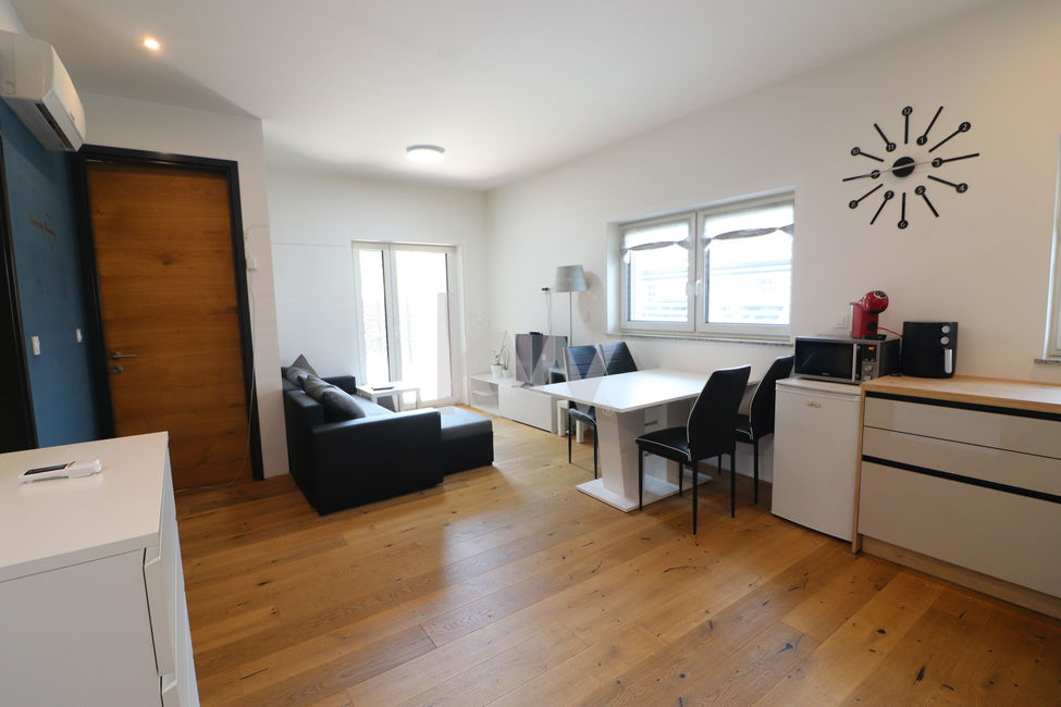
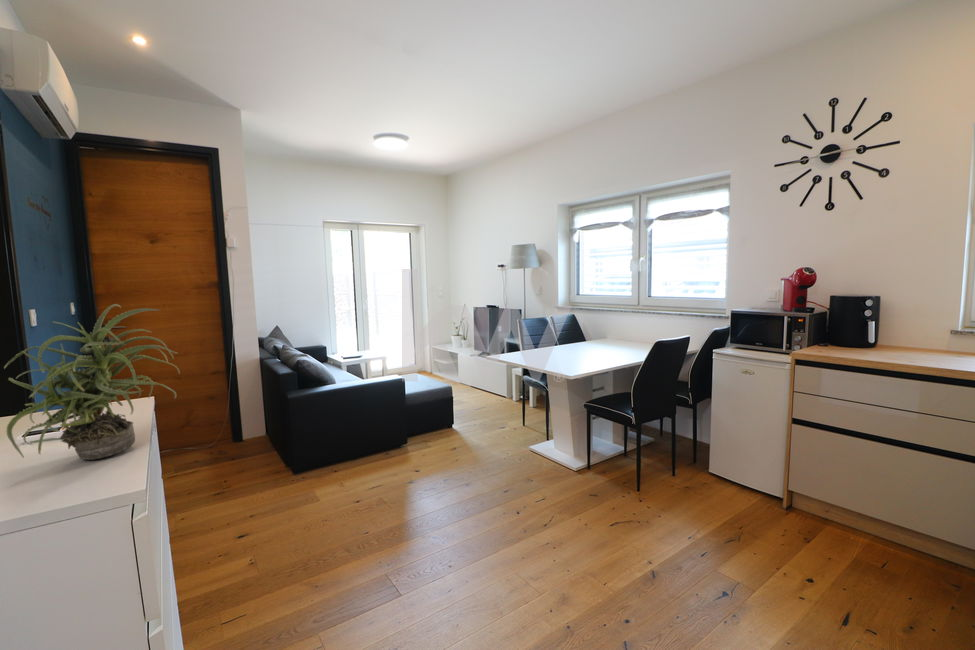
+ potted plant (103, 381)
